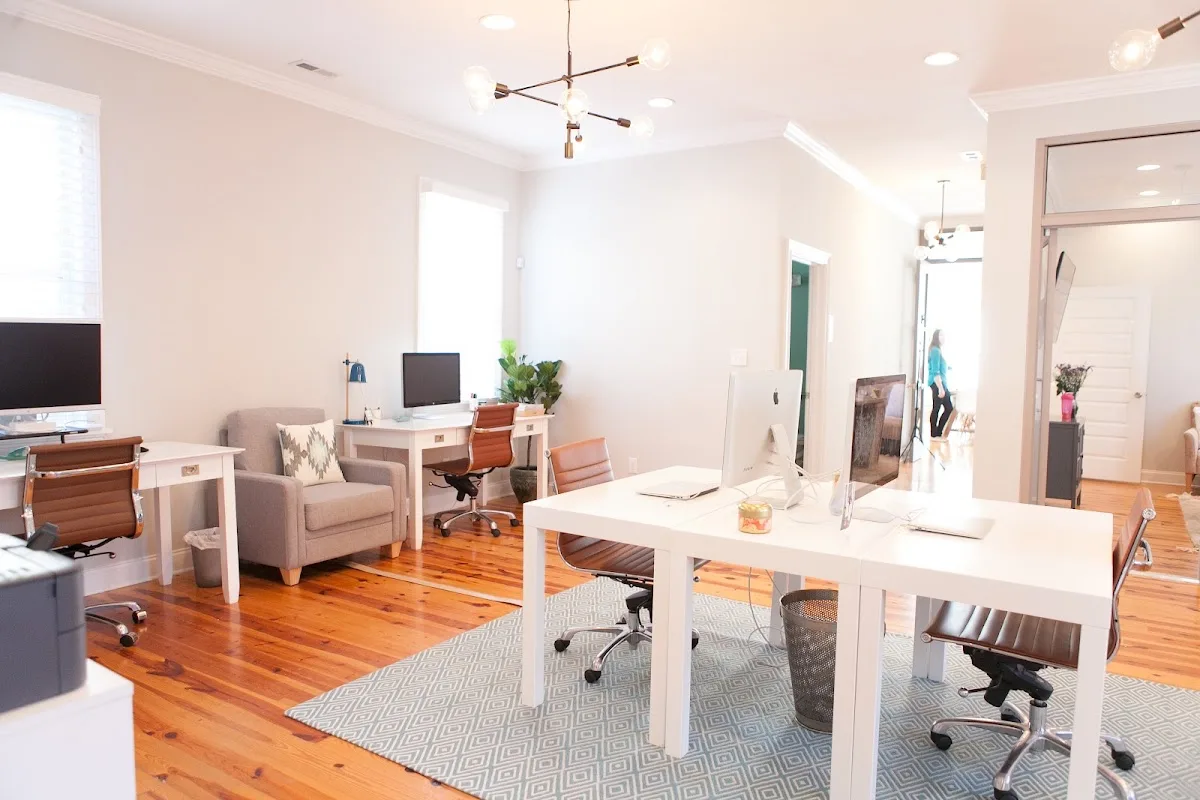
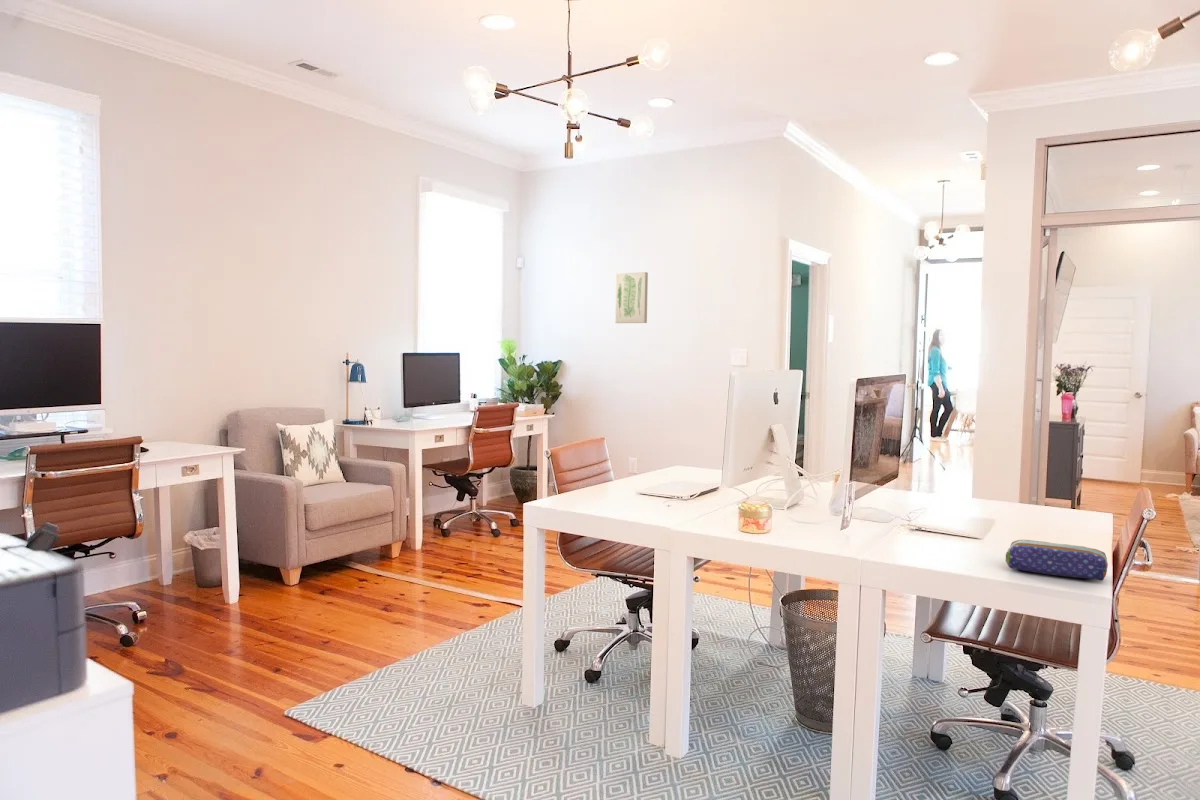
+ pencil case (1055, 558)
+ wall art (631, 298)
